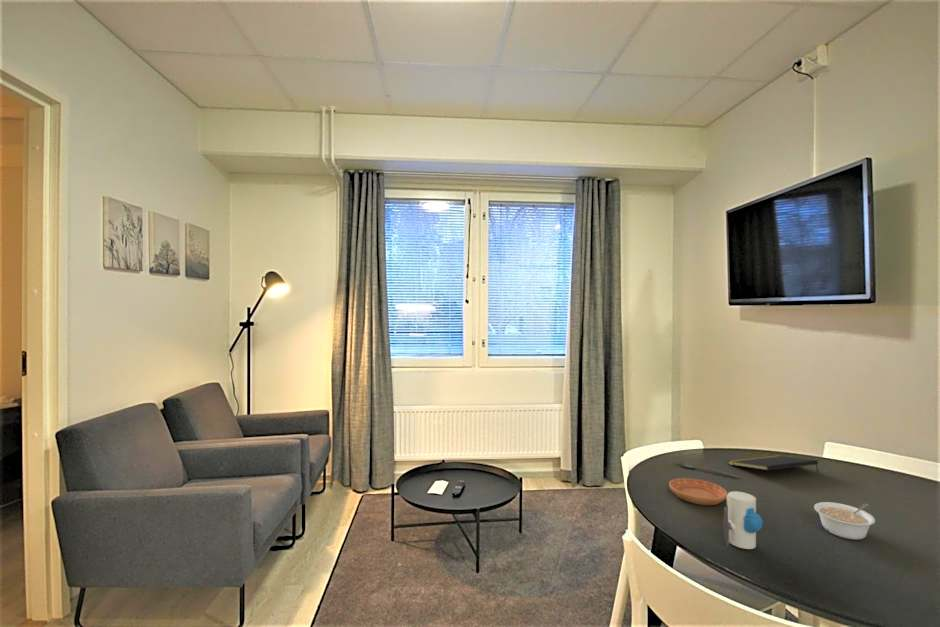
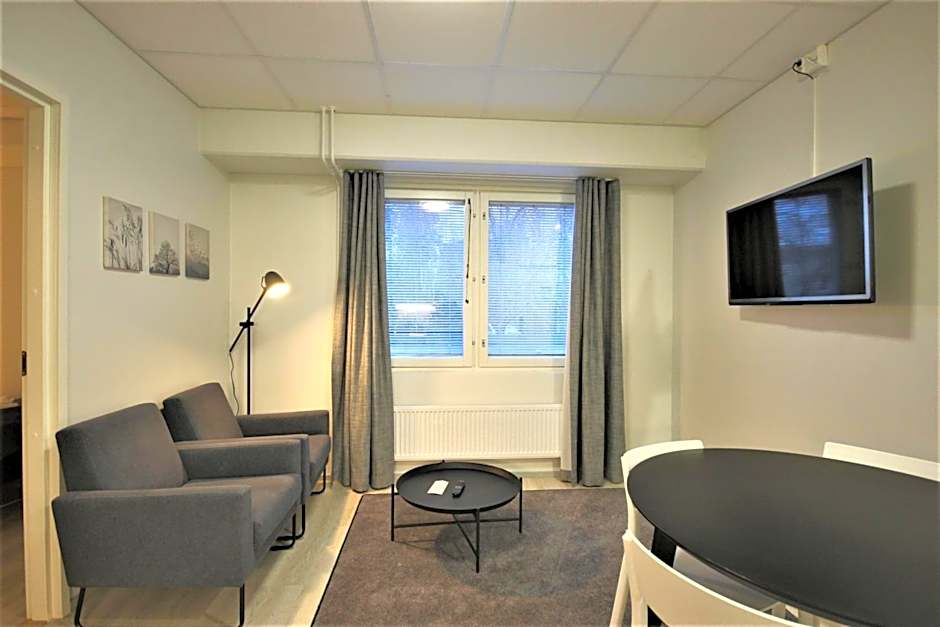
- saucer (697, 492)
- spoon (705, 468)
- toy (743, 522)
- legume (843, 519)
- notepad (771, 462)
